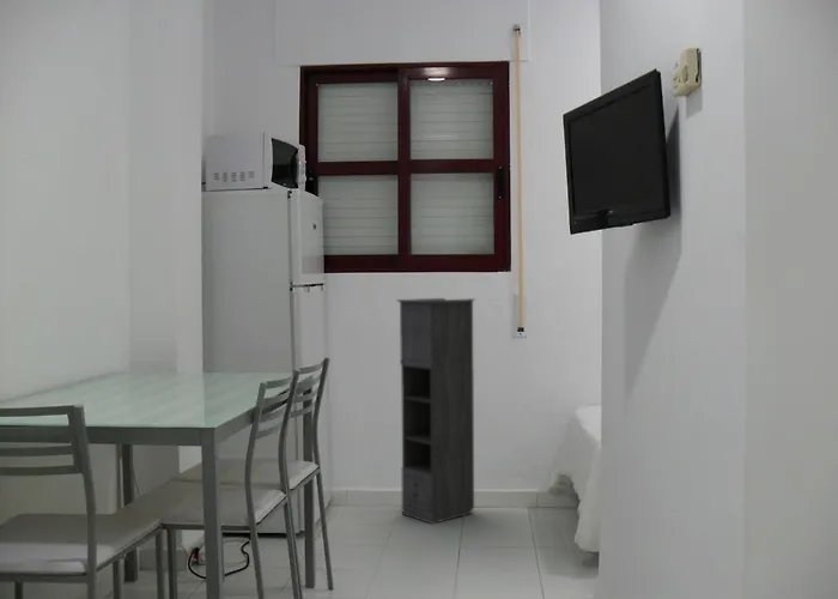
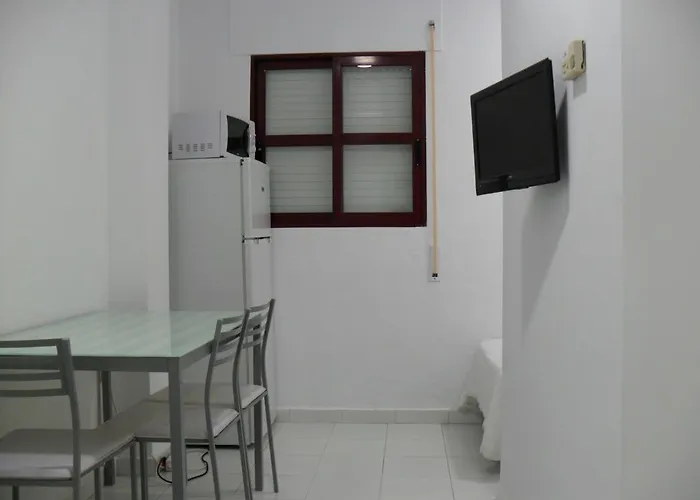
- storage cabinet (436, 406)
